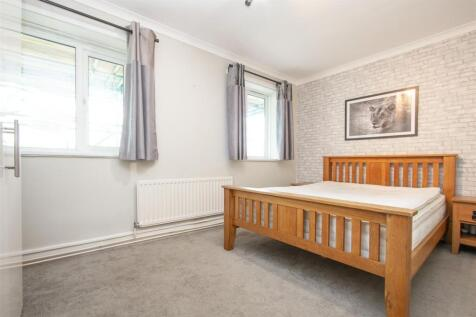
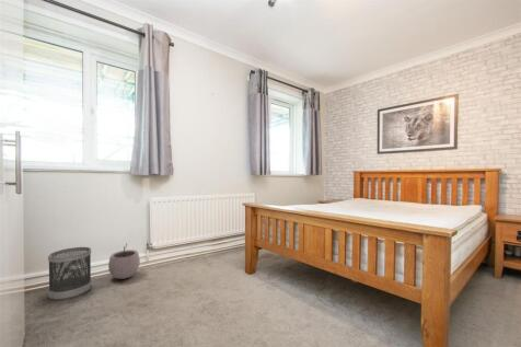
+ wastebasket (70, 271)
+ plant pot (124, 259)
